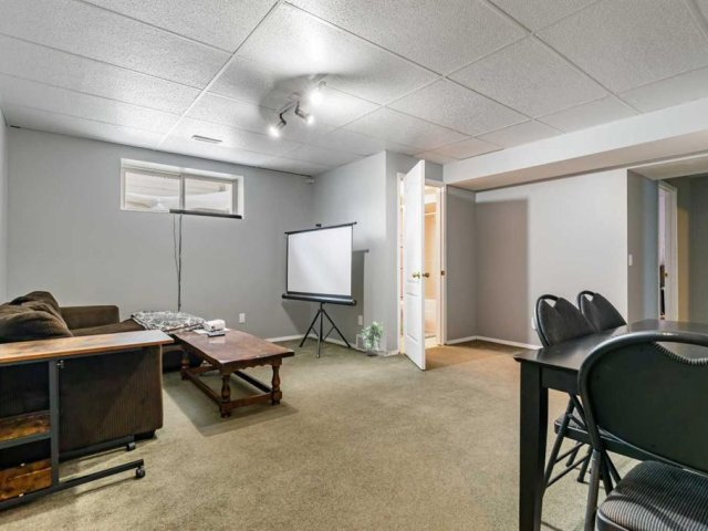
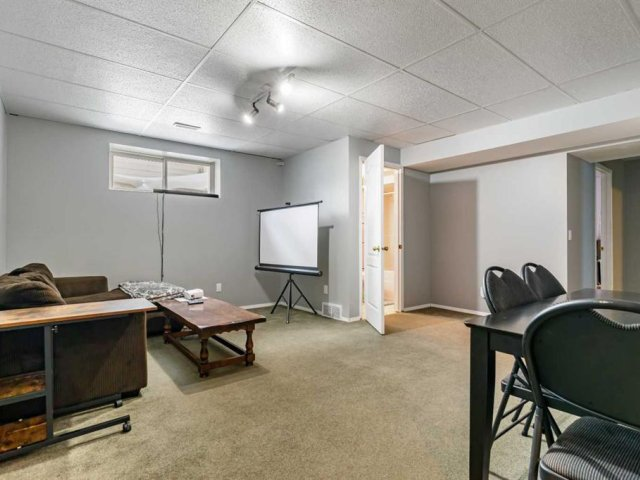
- potted plant (373, 337)
